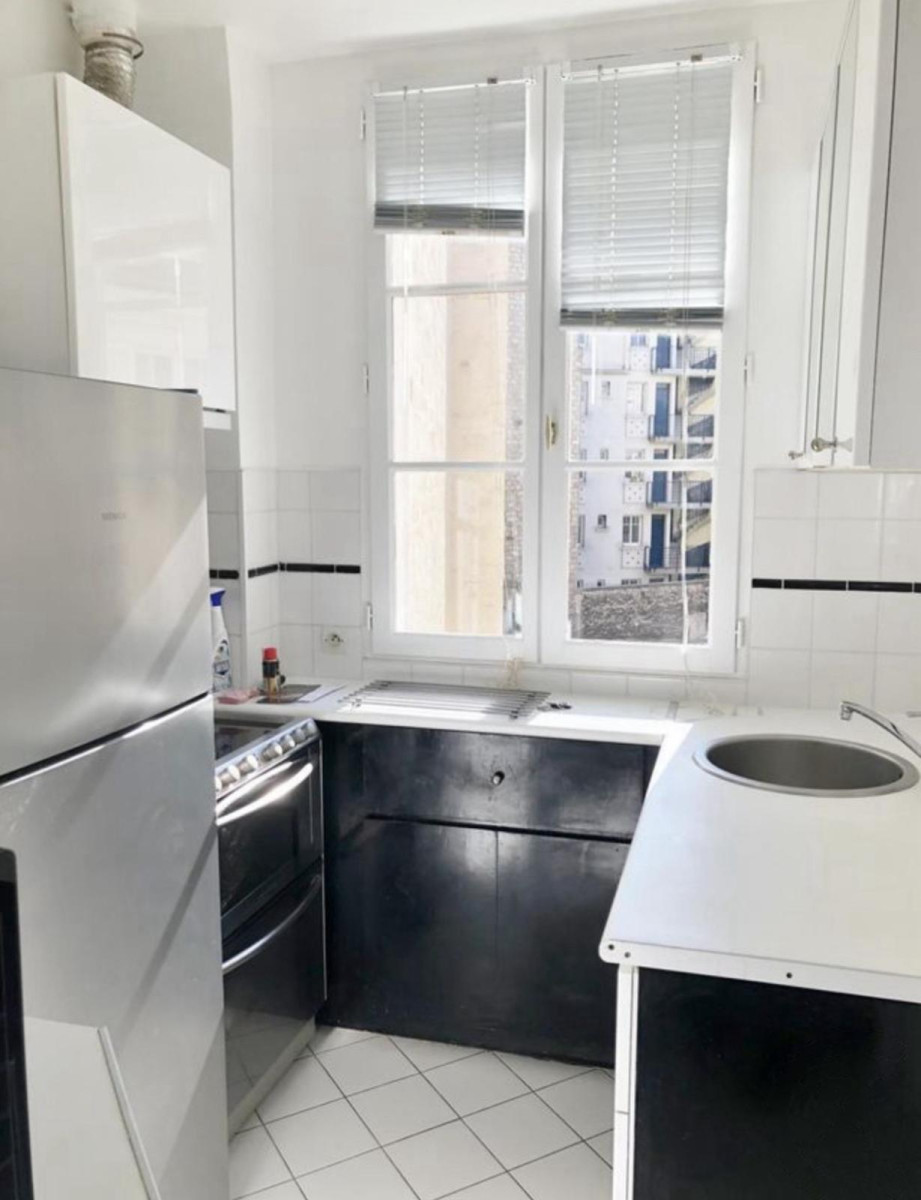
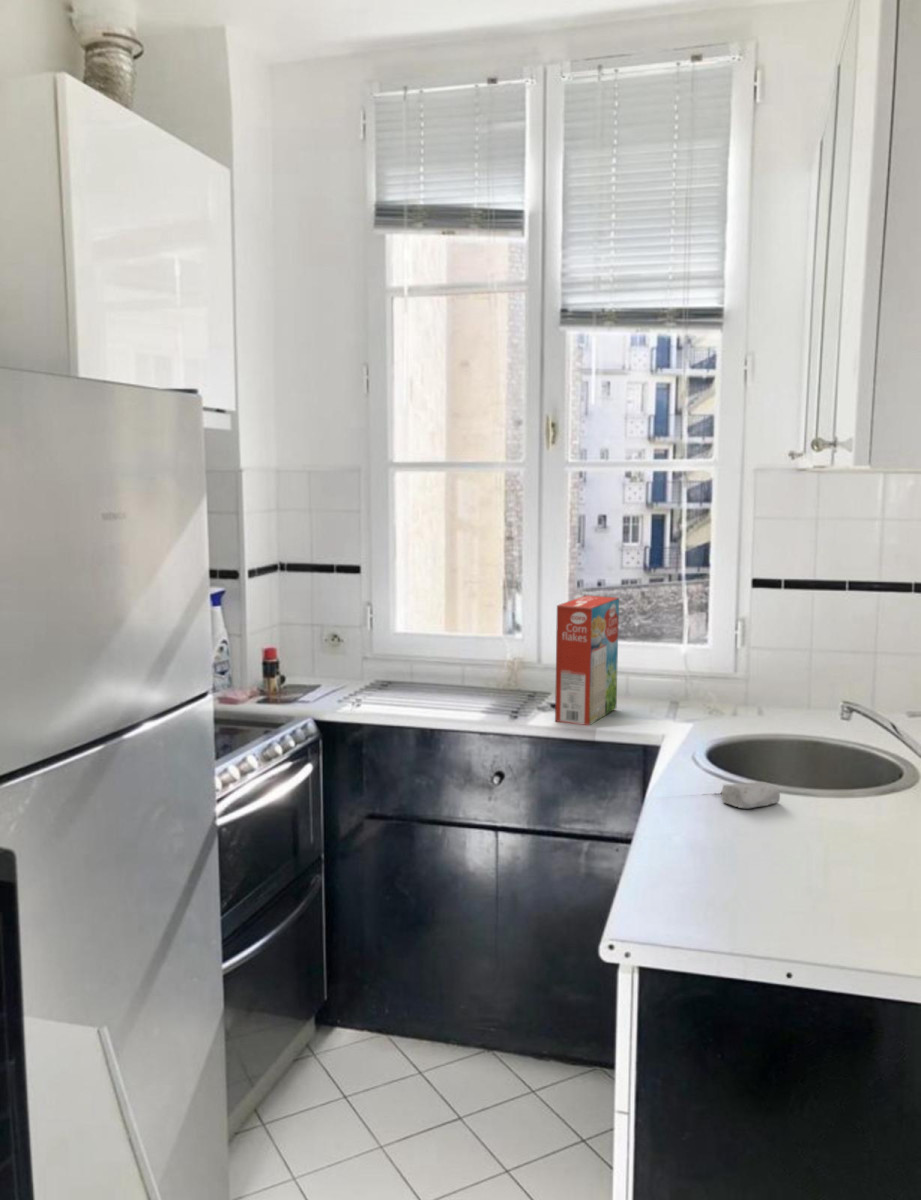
+ cereal box (587, 658)
+ soap bar (753, 791)
